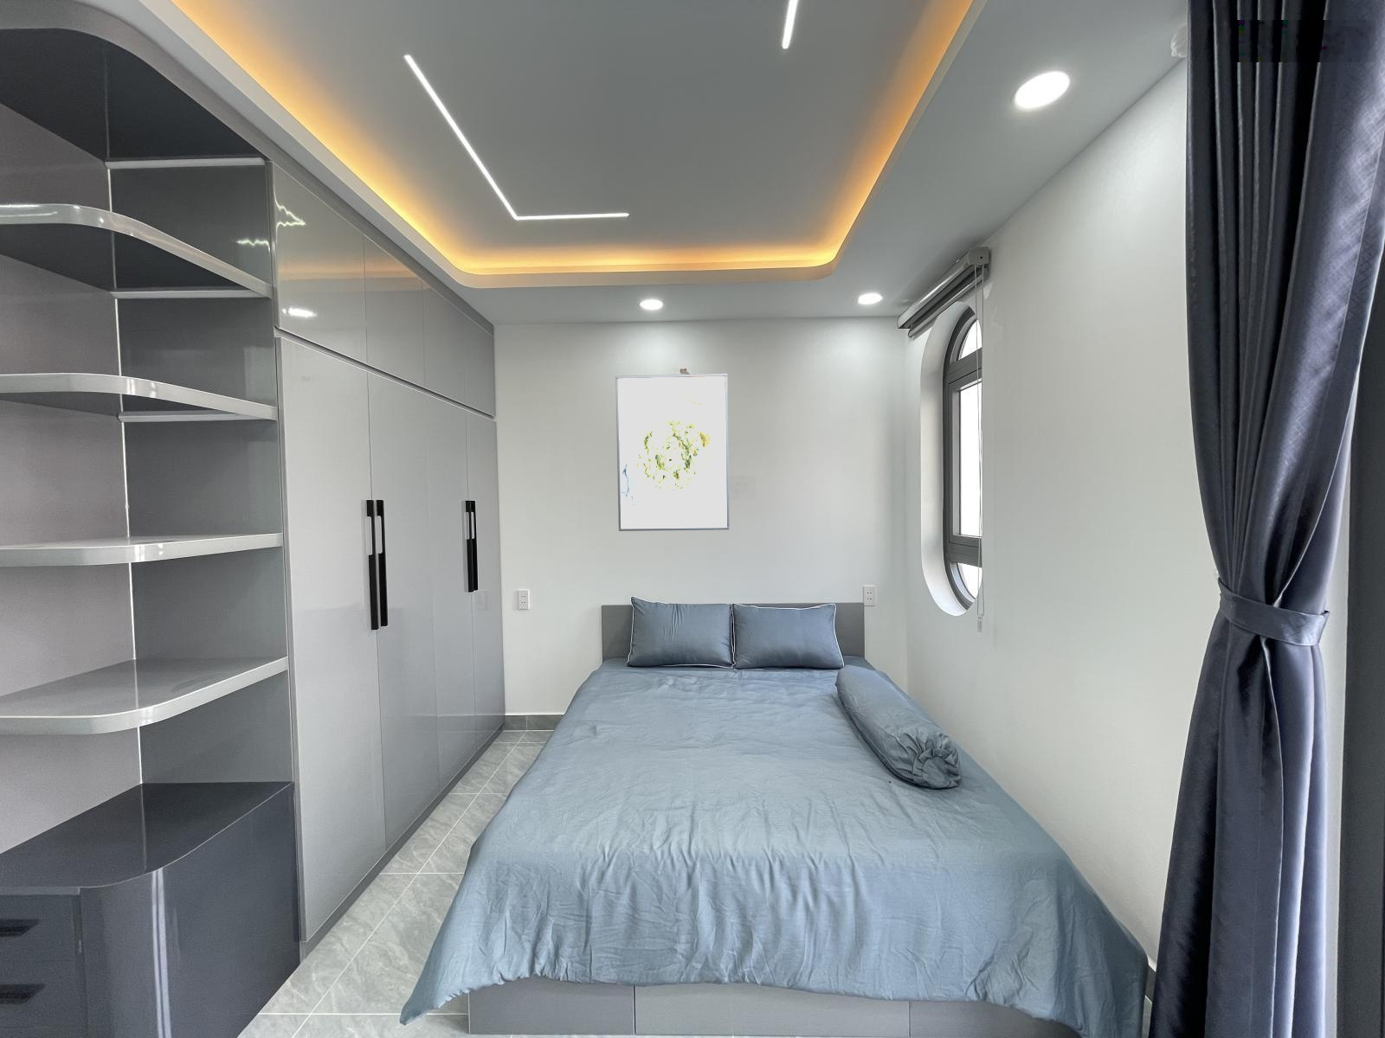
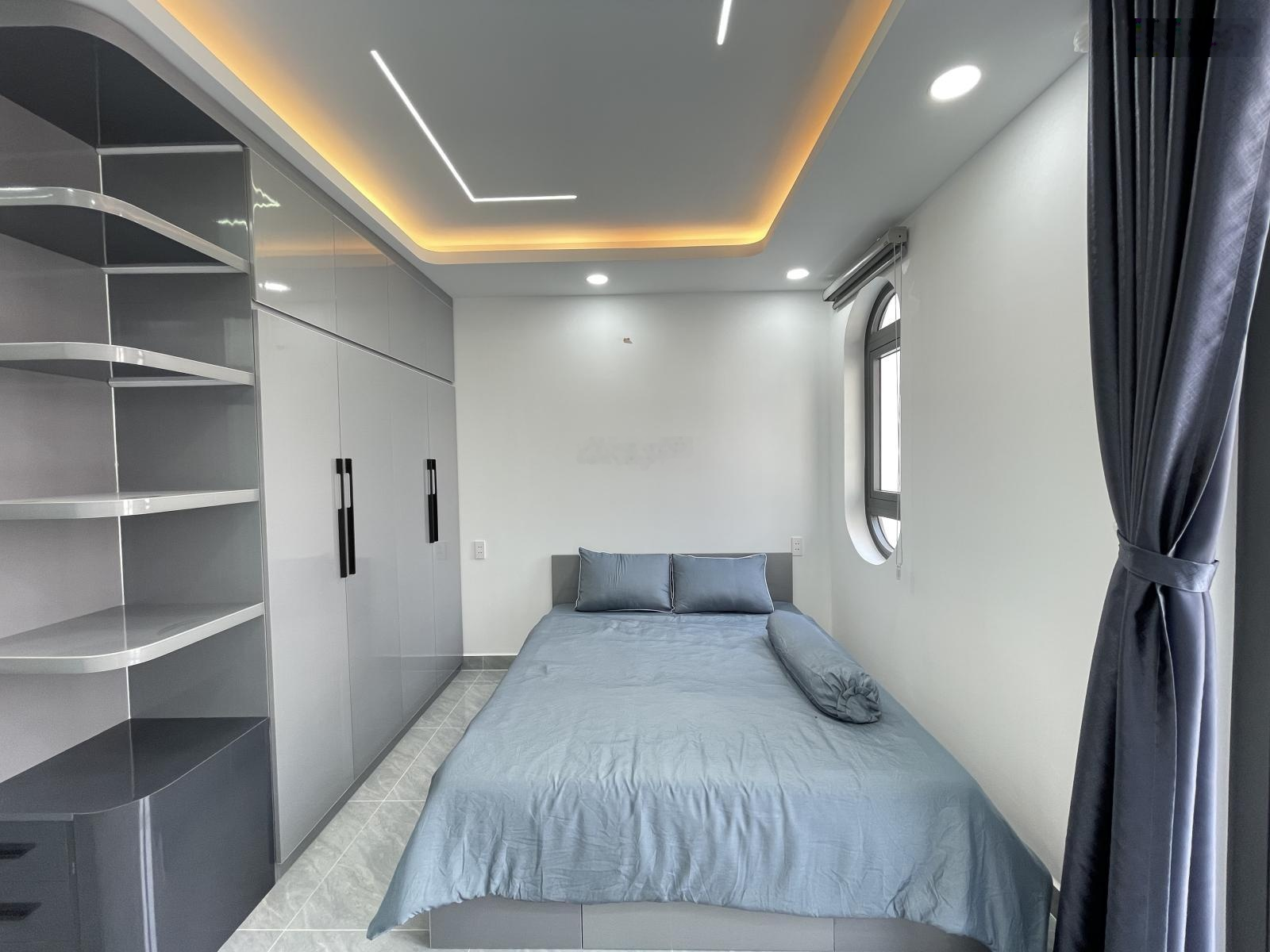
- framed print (673, 452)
